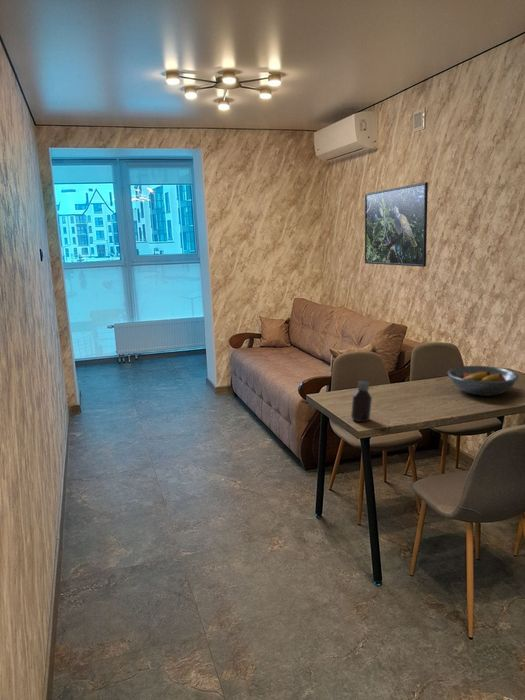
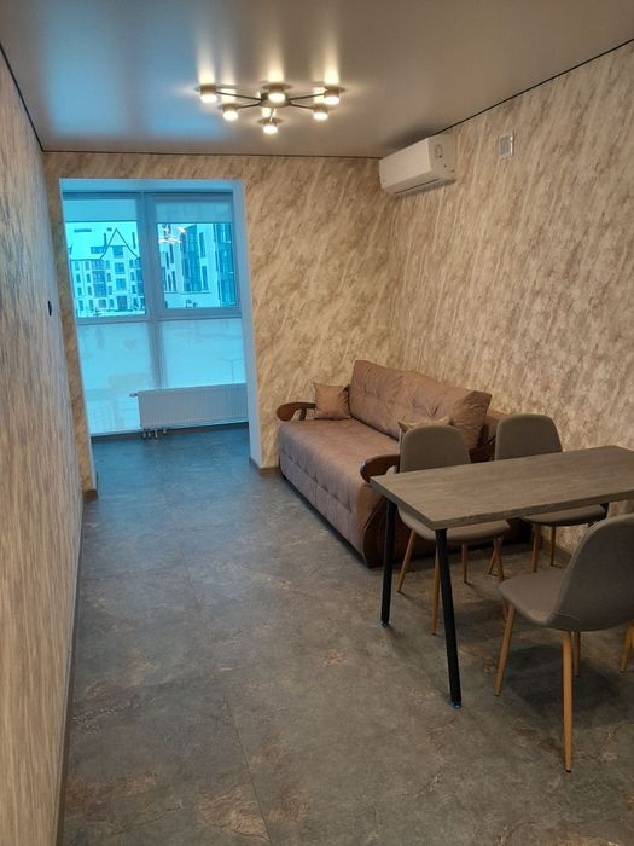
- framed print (392, 227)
- bottle (361, 401)
- fruit bowl (482, 380)
